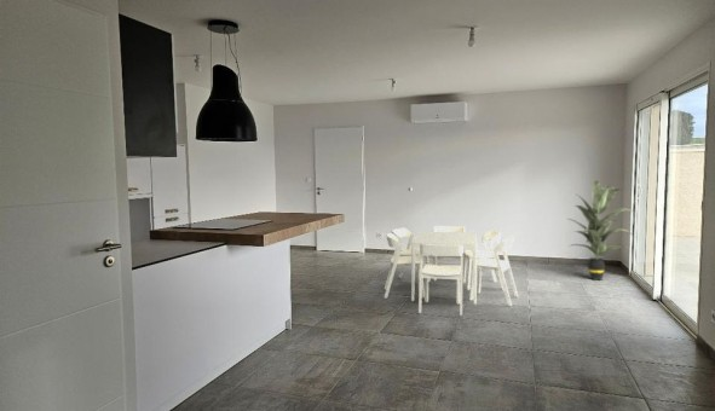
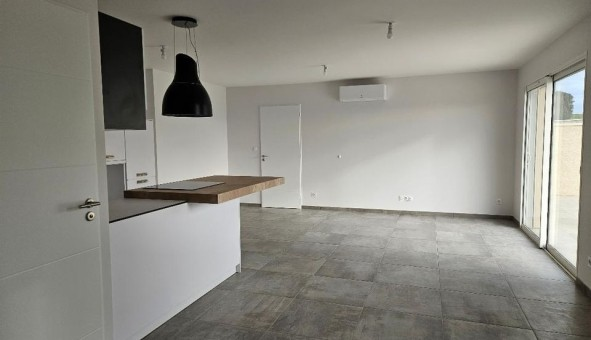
- dining set (448, 266)
- indoor plant (599, 230)
